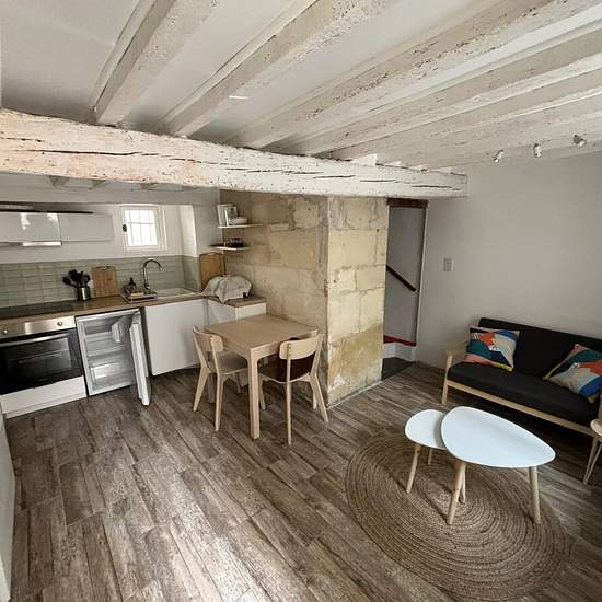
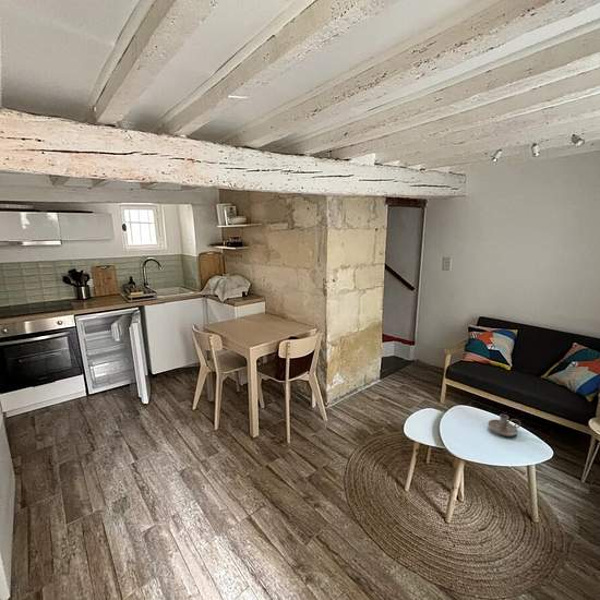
+ candle holder (505, 423)
